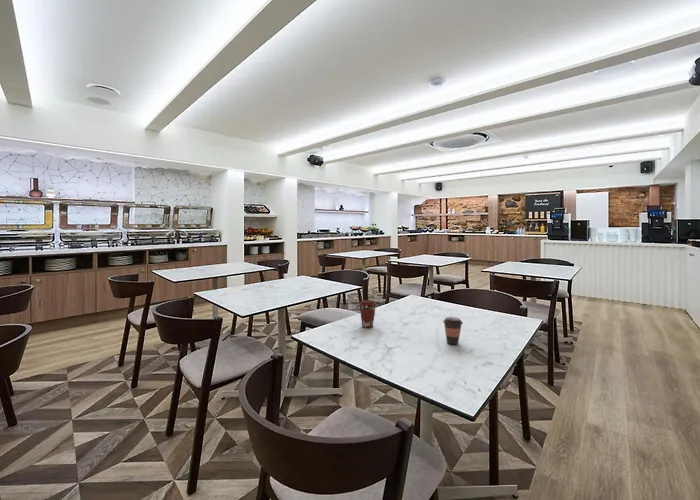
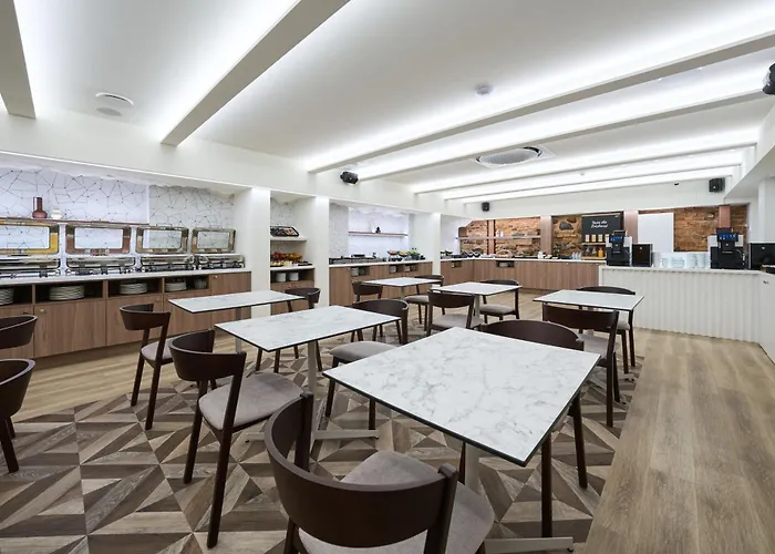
- coffee cup (367, 313)
- coffee cup (452, 330)
